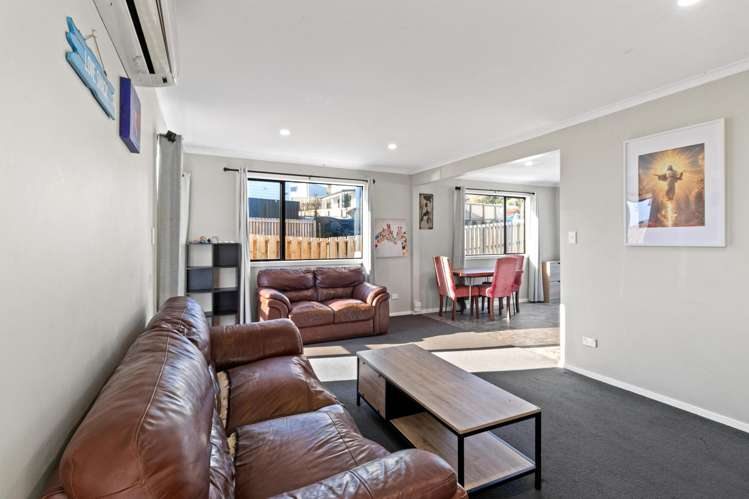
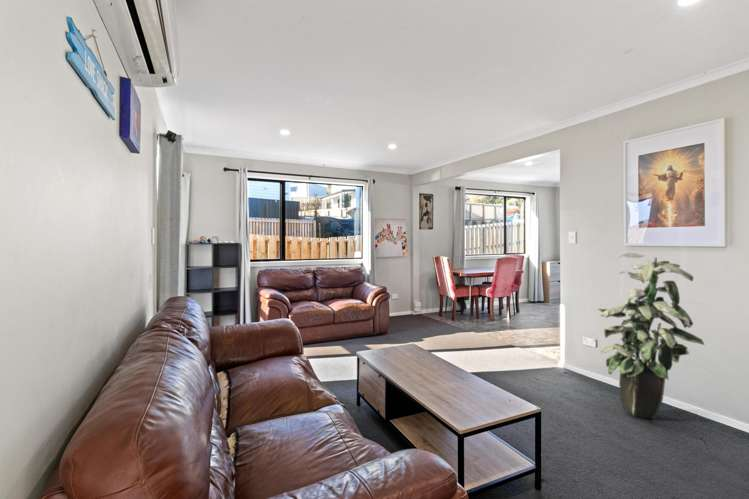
+ indoor plant (642, 332)
